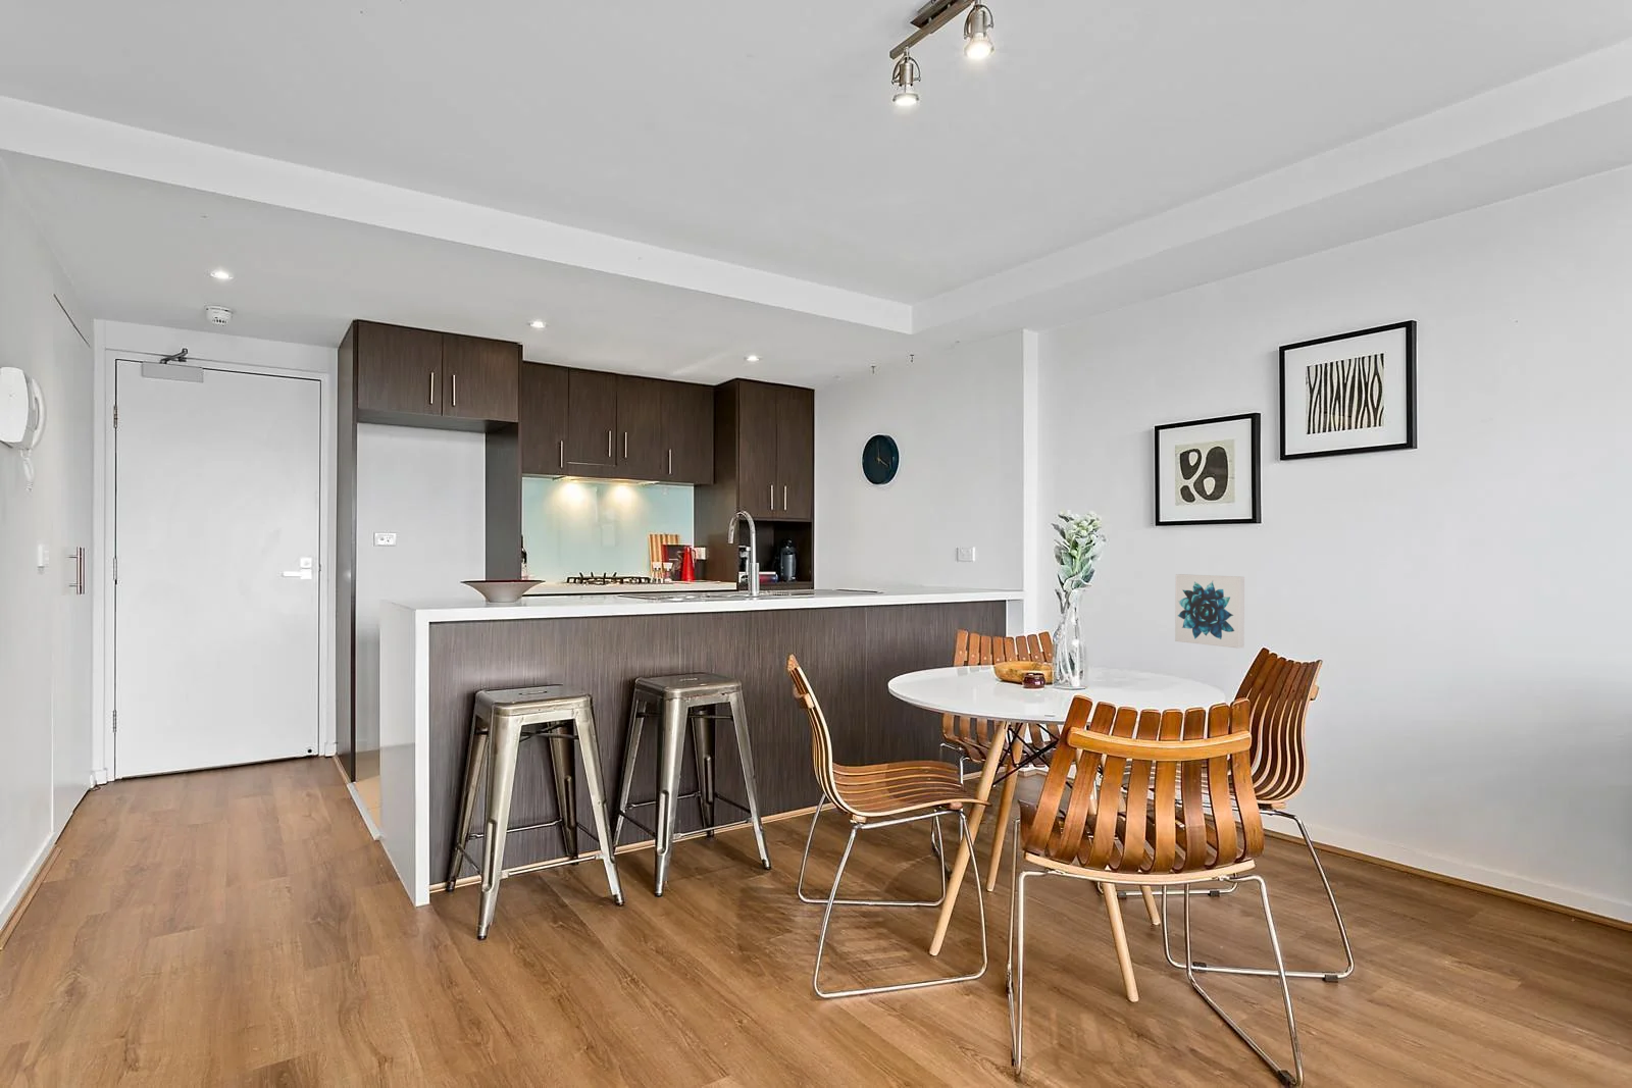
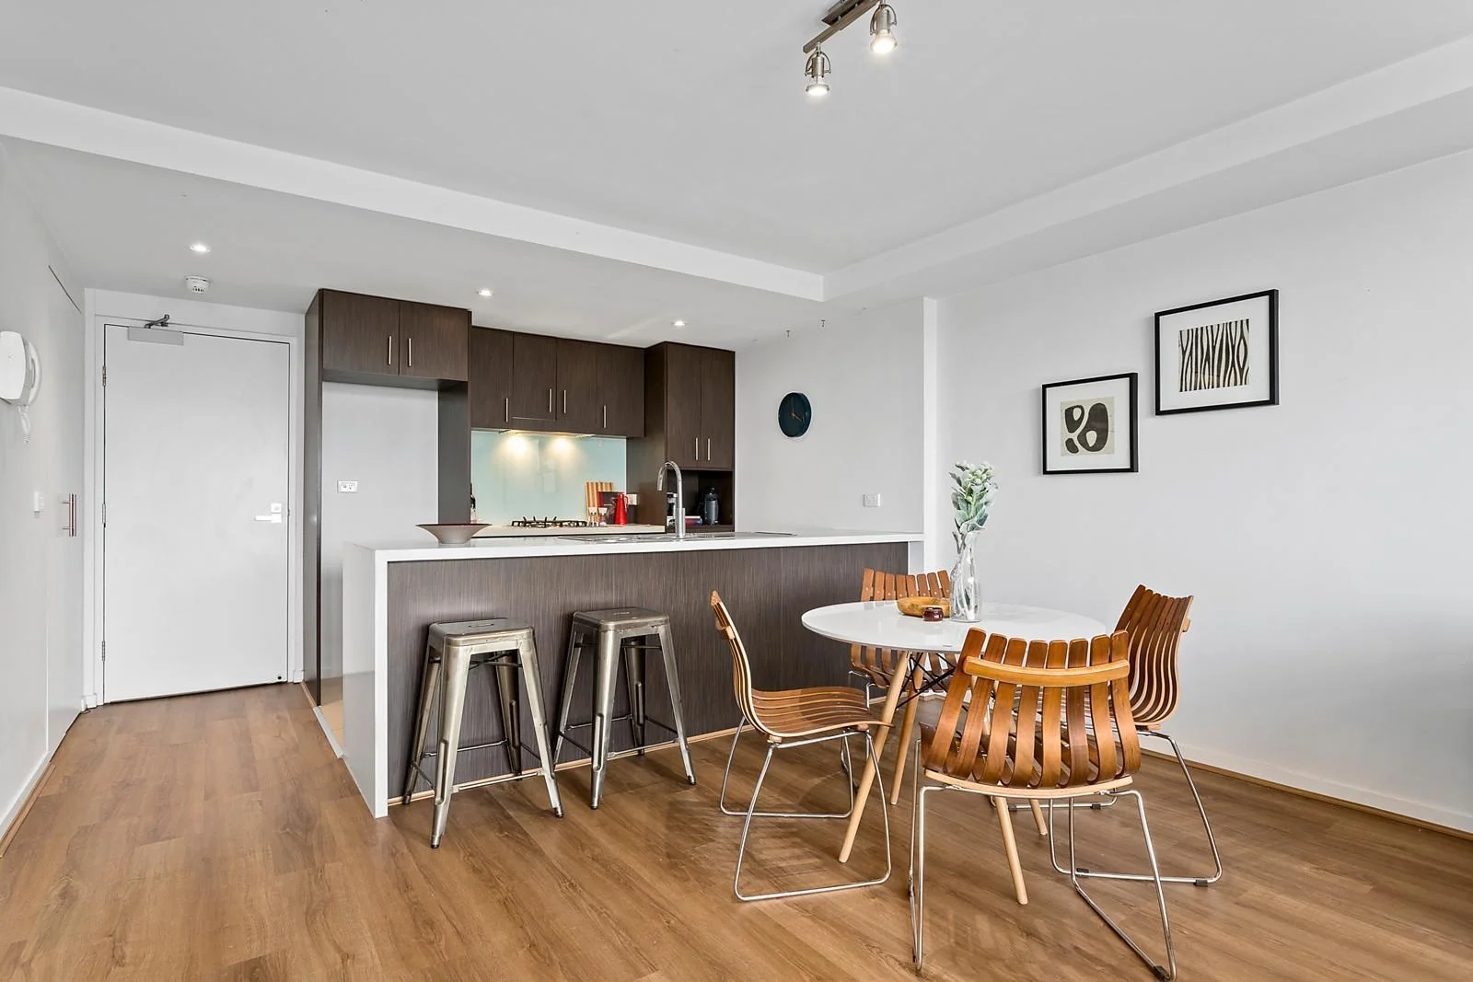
- wall art (1208, 610)
